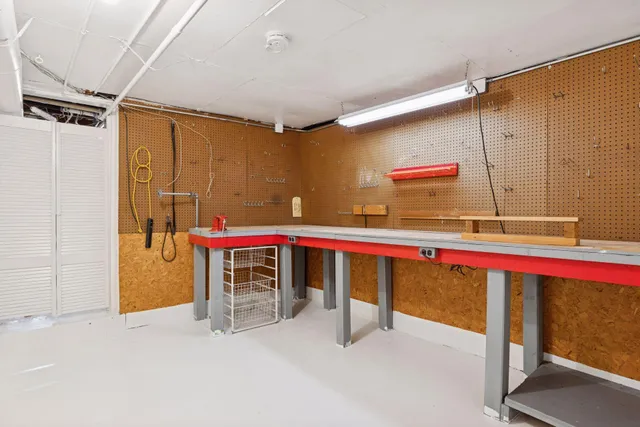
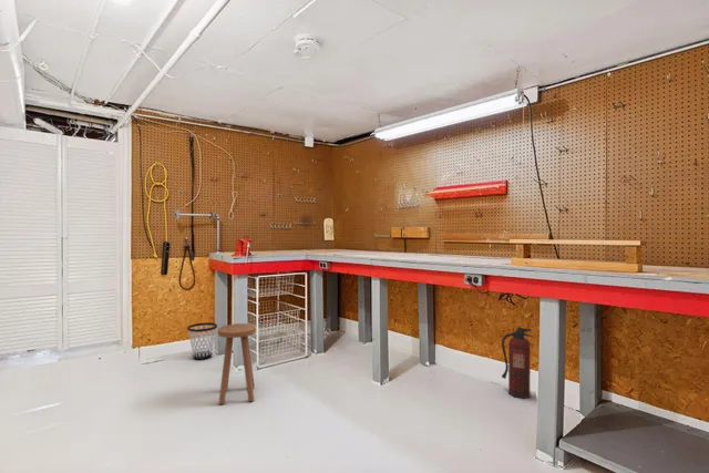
+ fire extinguisher (515, 359)
+ stool (244, 361)
+ wastebasket (202, 341)
